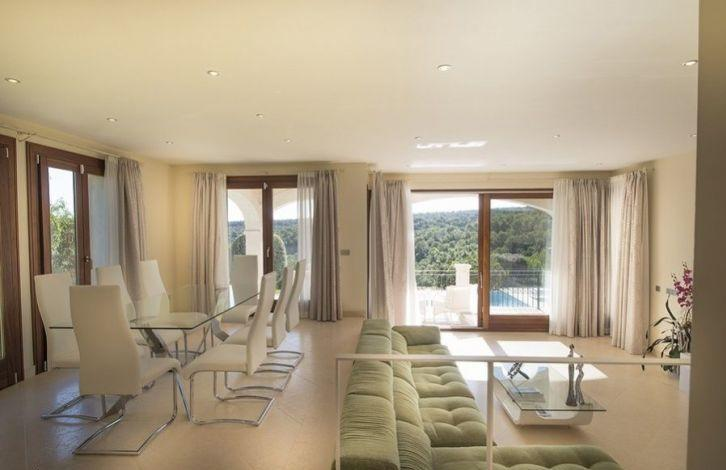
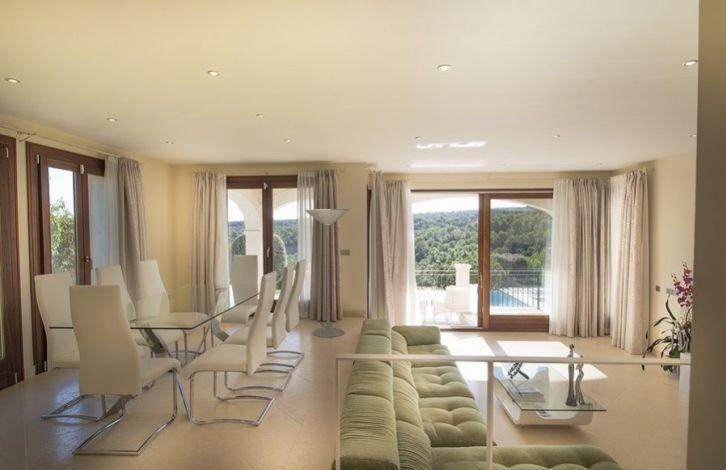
+ floor lamp (327, 271)
